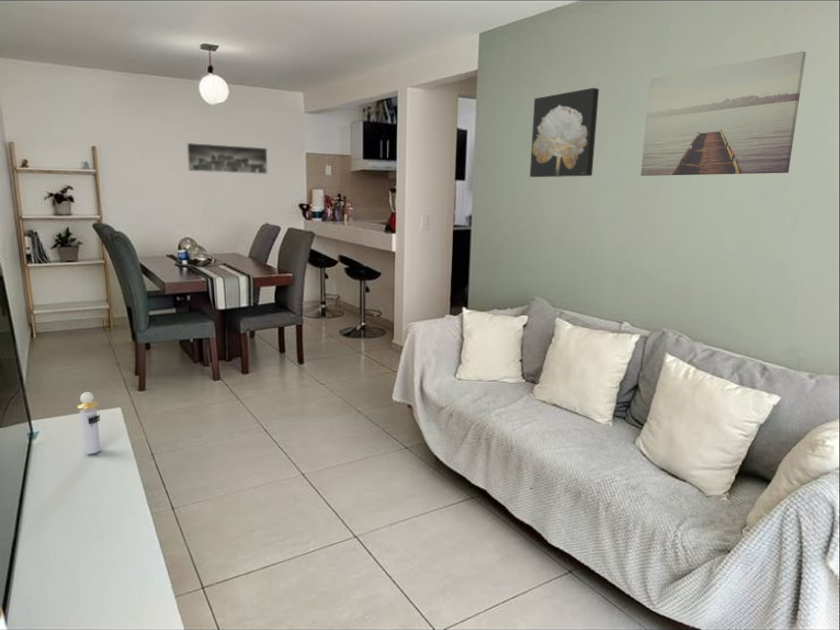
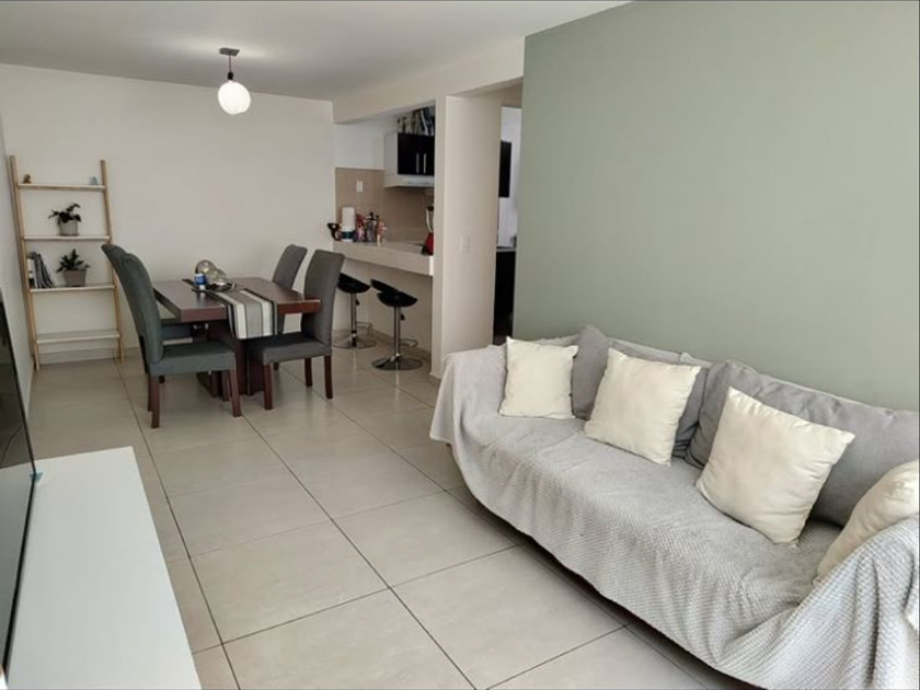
- perfume bottle (89, 422)
- wall art (562, 135)
- wall art (713, 121)
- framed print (228, 159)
